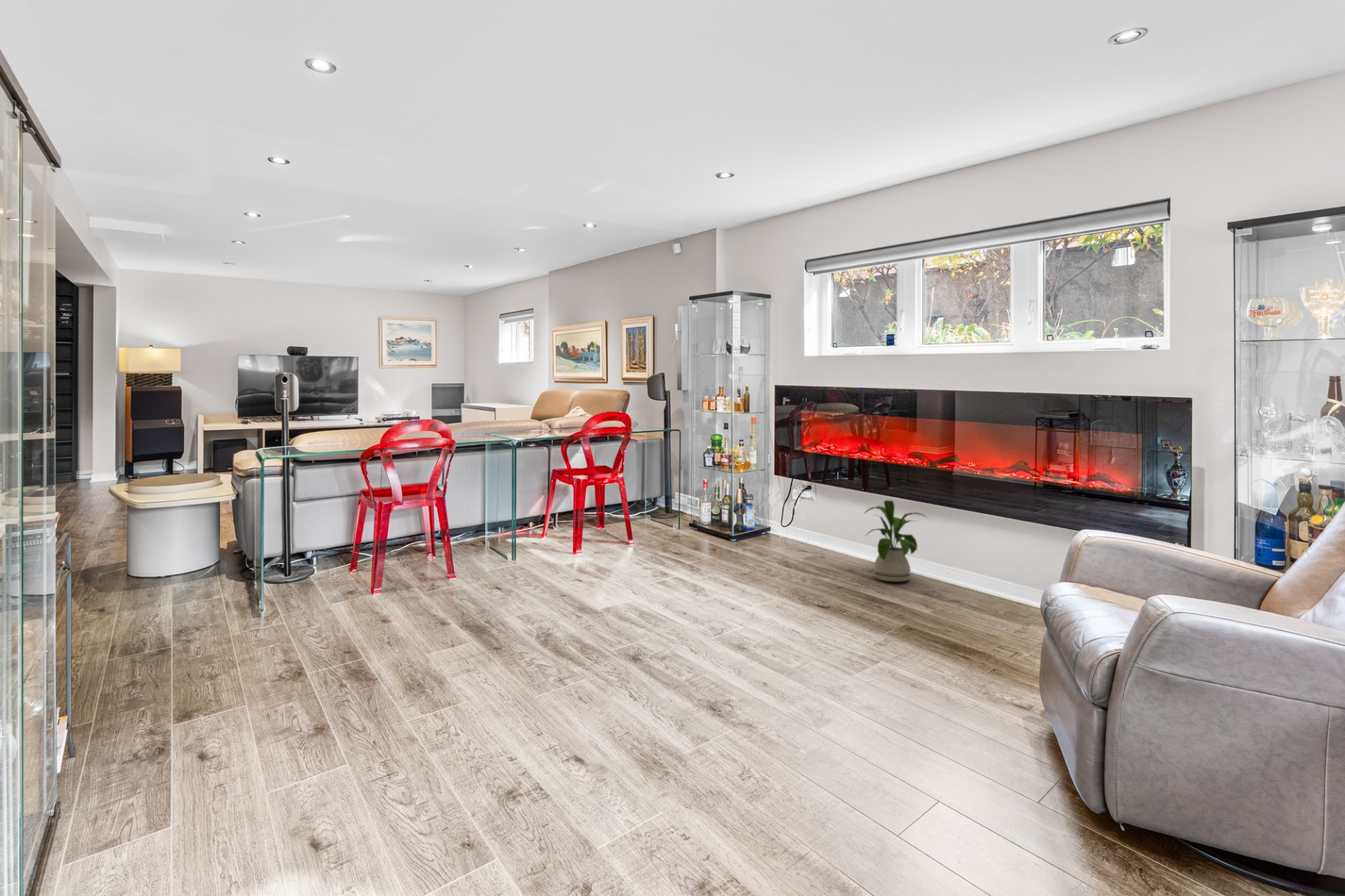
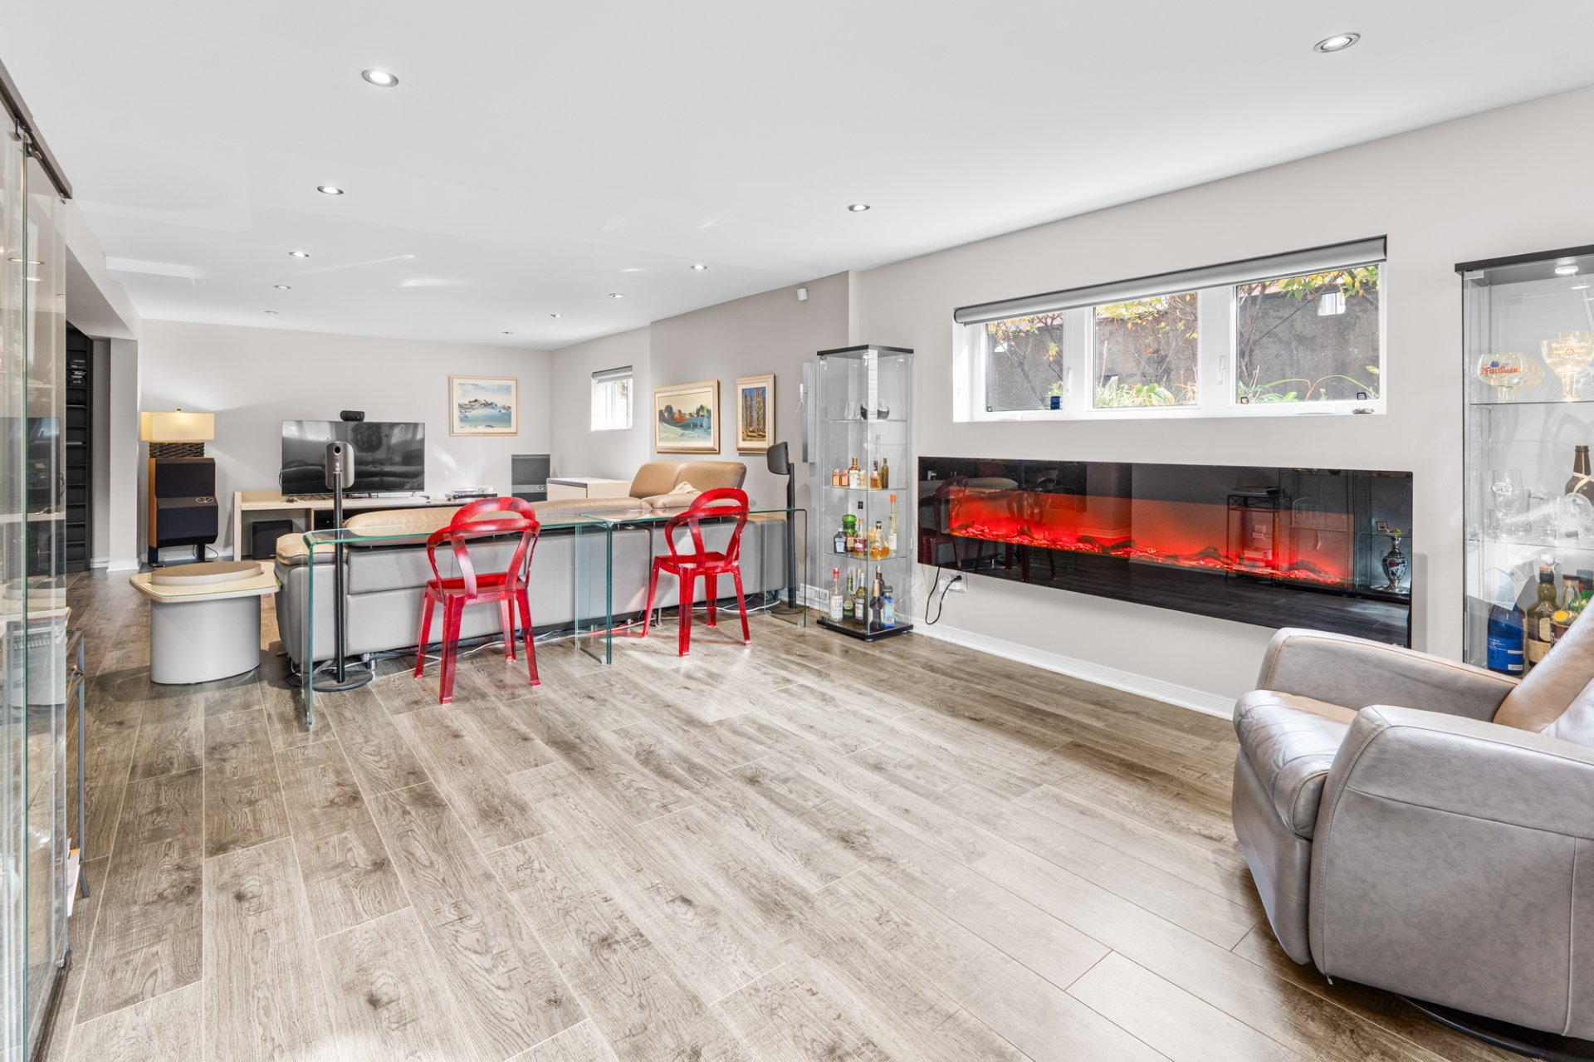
- house plant (898, 537)
